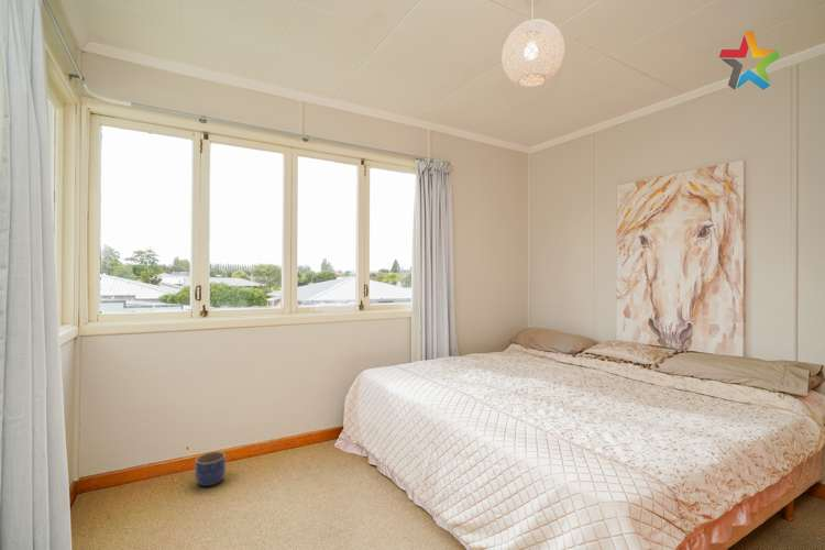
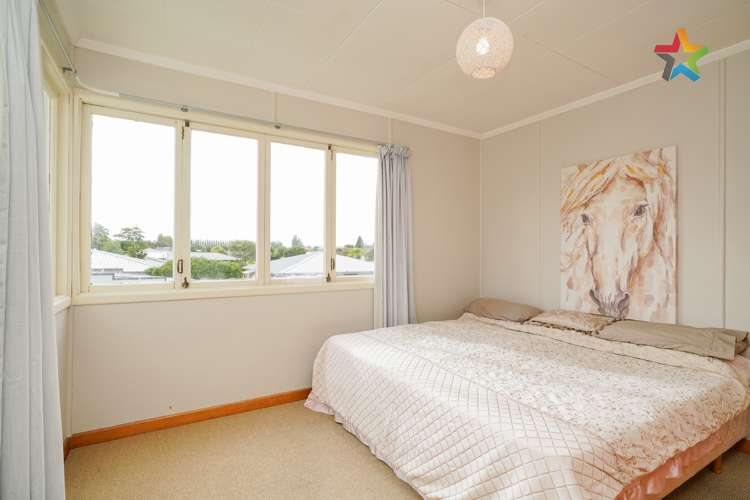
- planter (210, 469)
